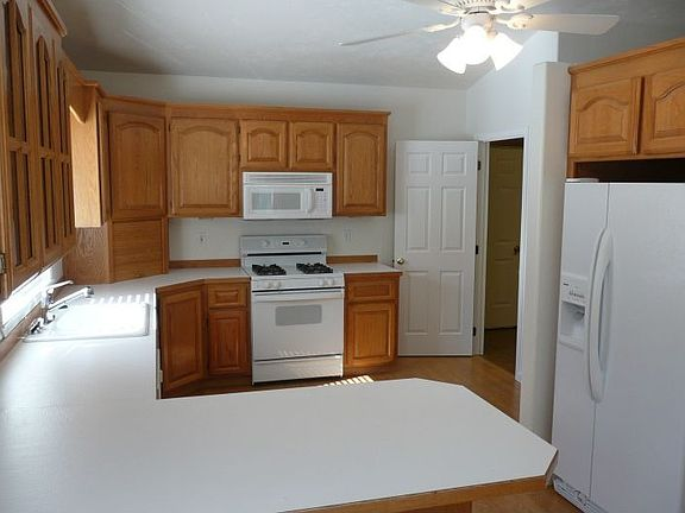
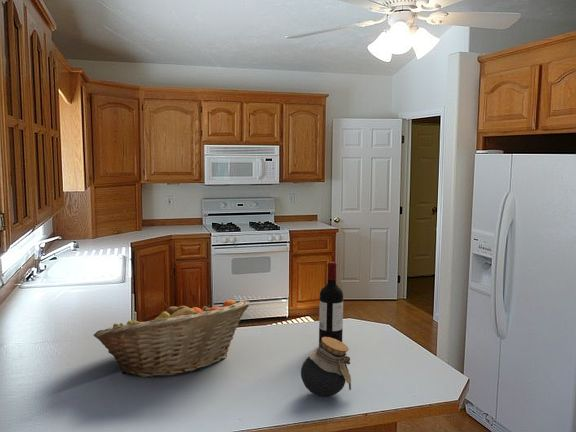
+ wine bottle (331, 305)
+ fruit basket (176, 330)
+ jar (326, 367)
